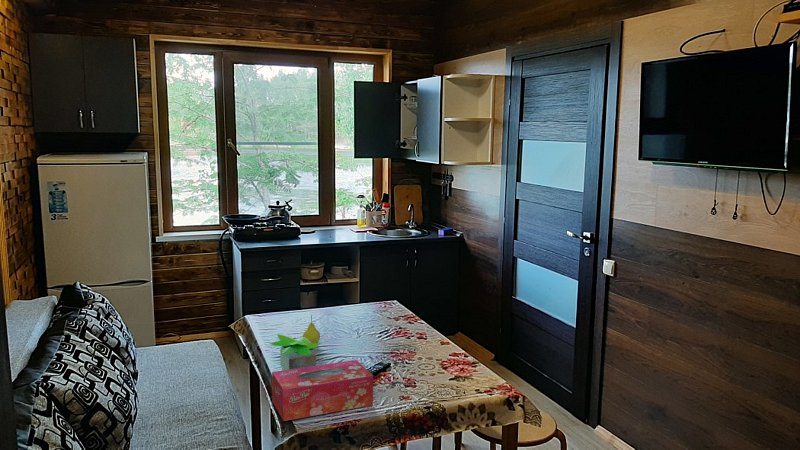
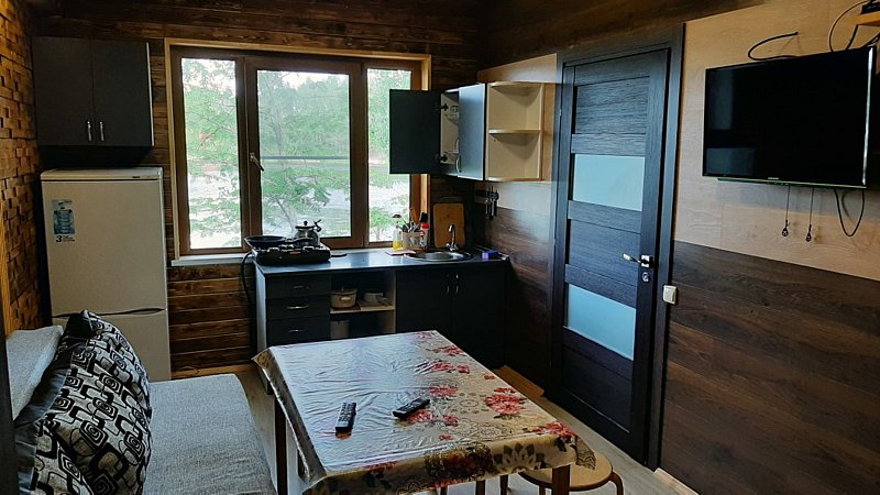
- tissue box (322, 388)
- potted plant (295, 354)
- fruit (311, 330)
